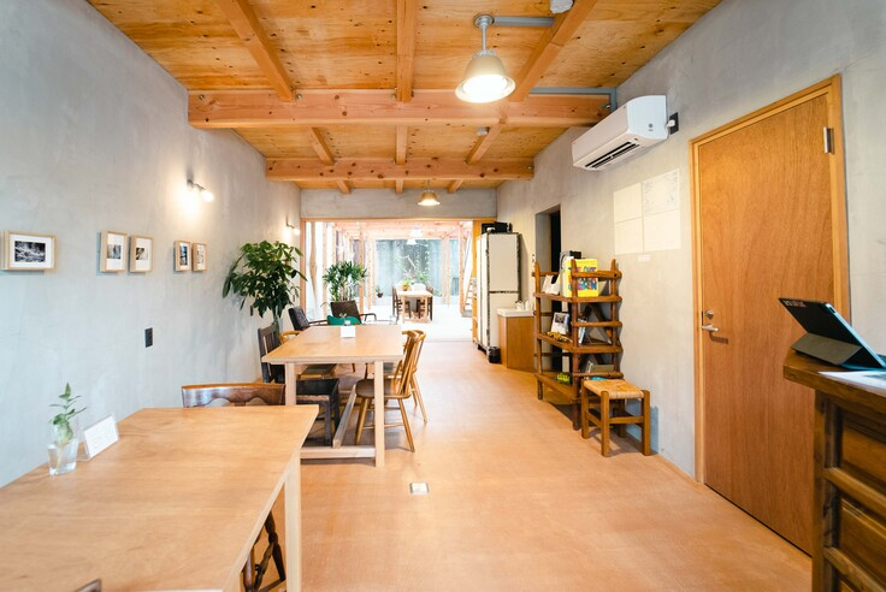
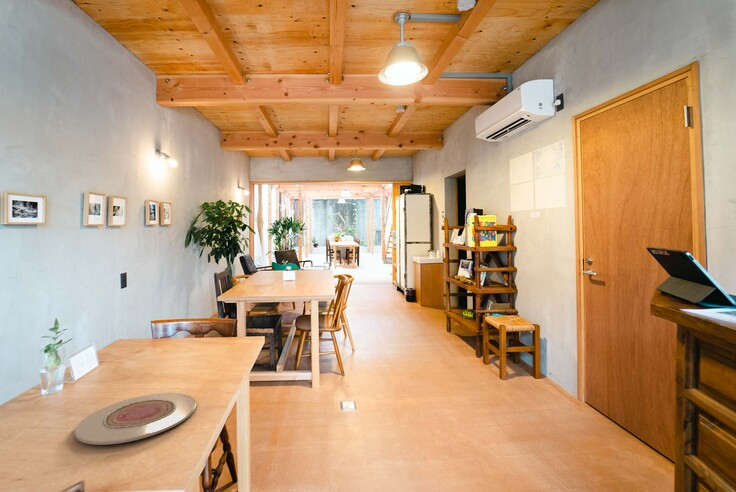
+ plate (140, 414)
